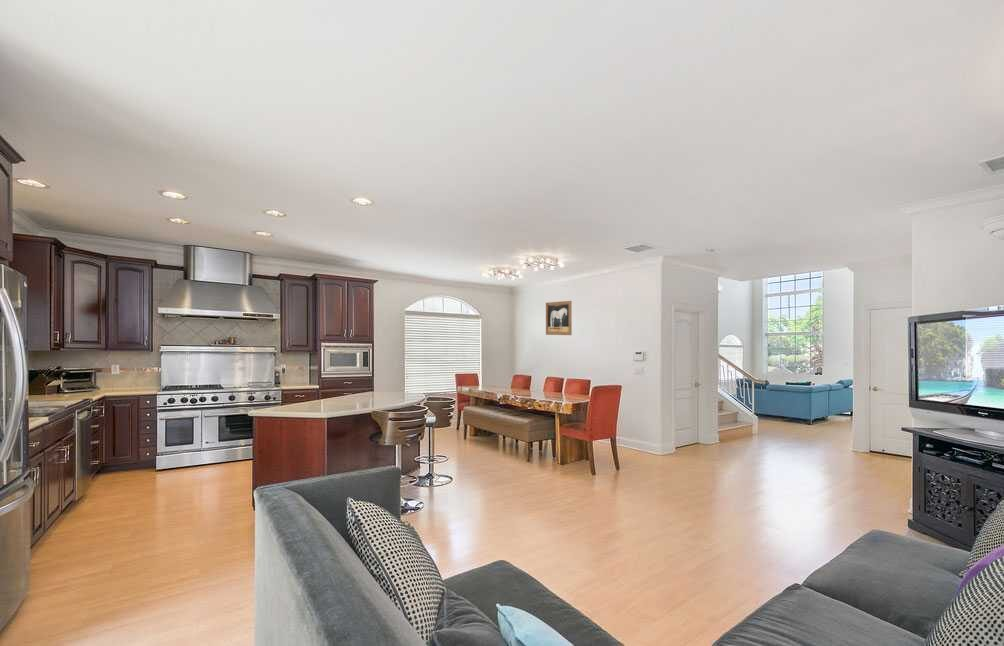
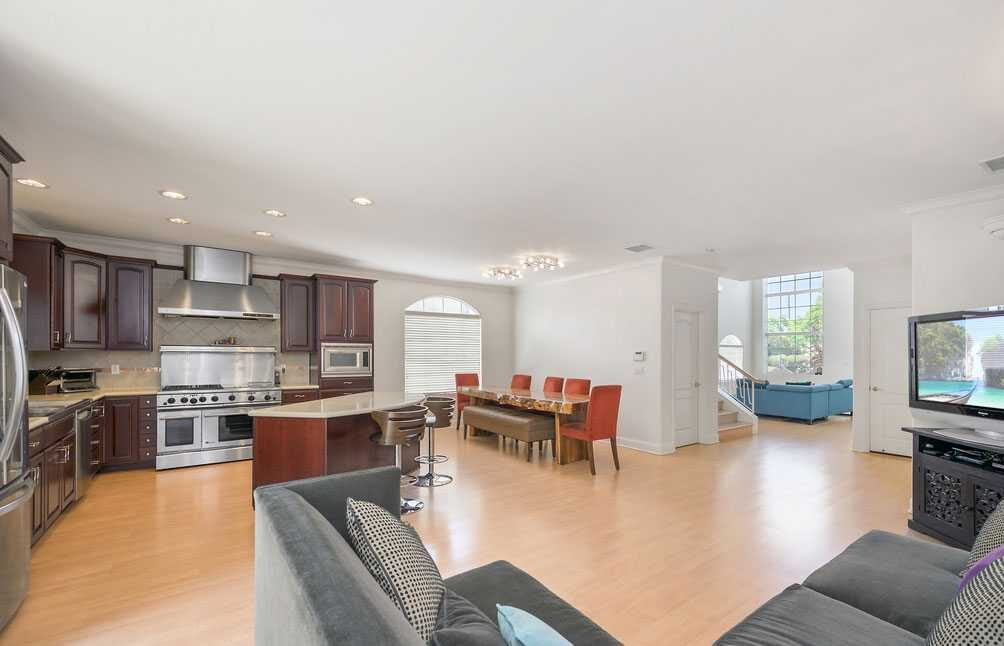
- wall art (558, 318)
